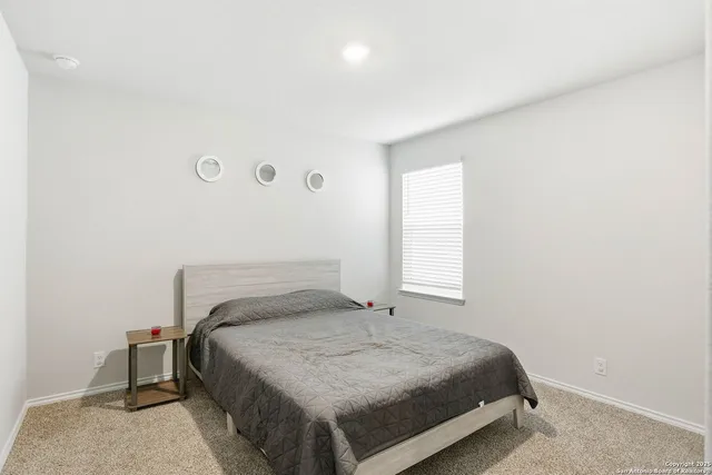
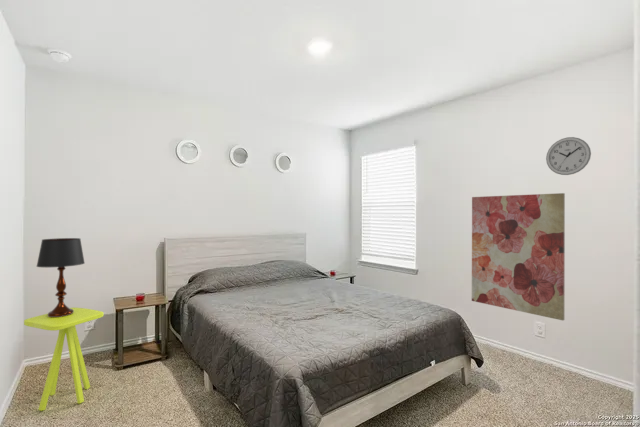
+ side table (61, 354)
+ wall art (513, 252)
+ wall clock (567, 156)
+ table lamp (61, 276)
